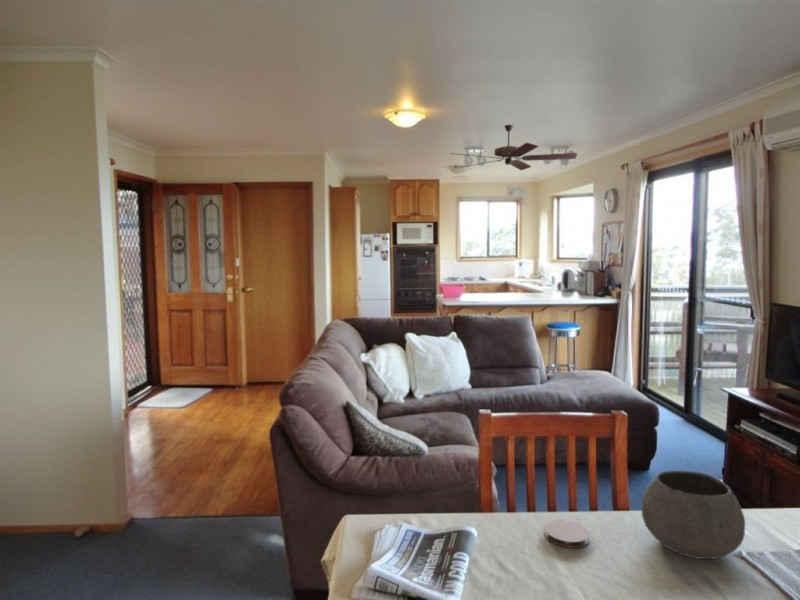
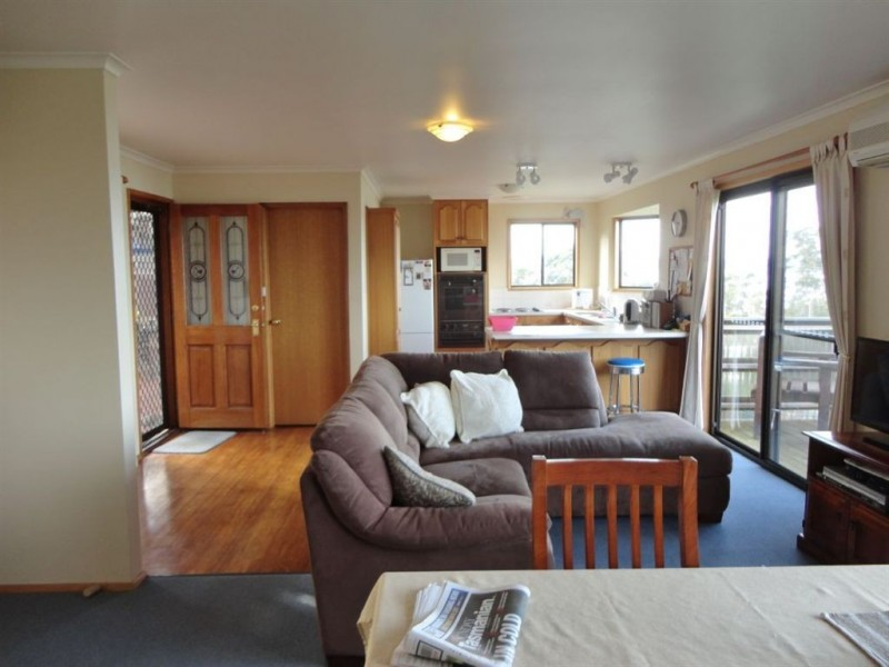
- bowl (690, 514)
- coaster (566, 532)
- ceiling fan (513, 146)
